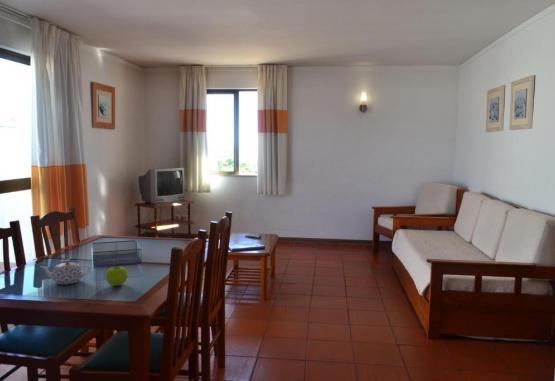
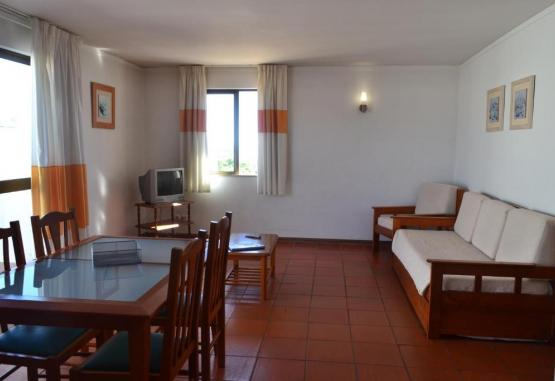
- fruit (116, 272)
- teapot (66, 271)
